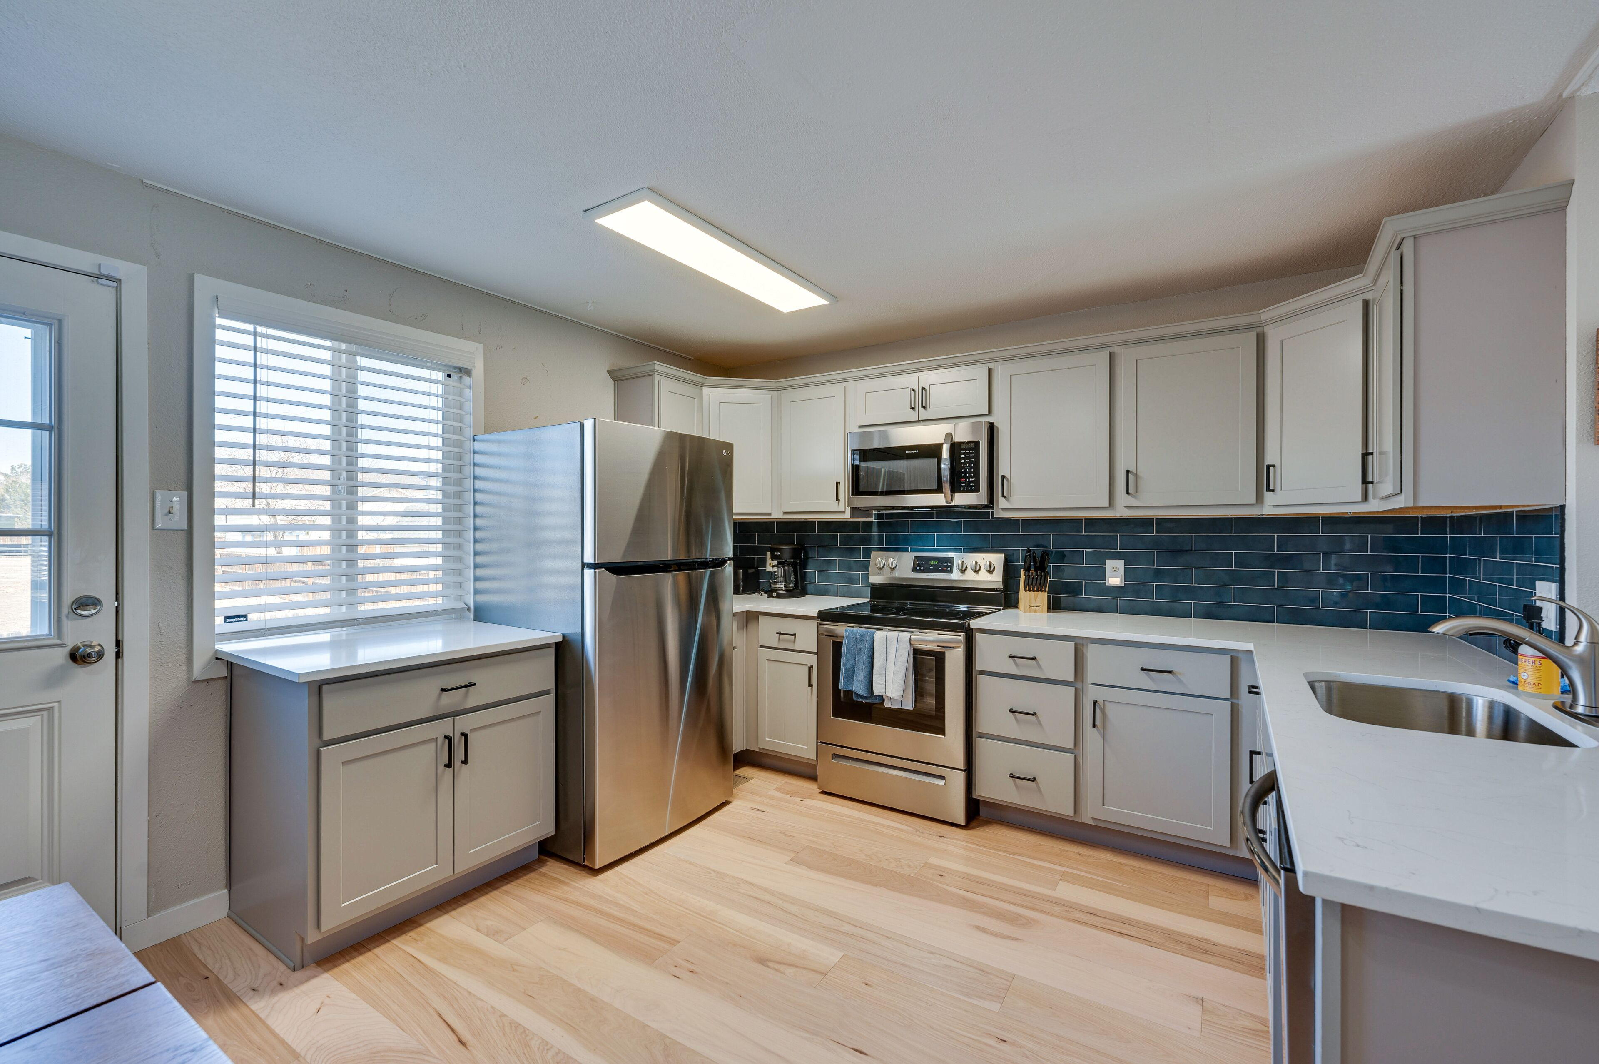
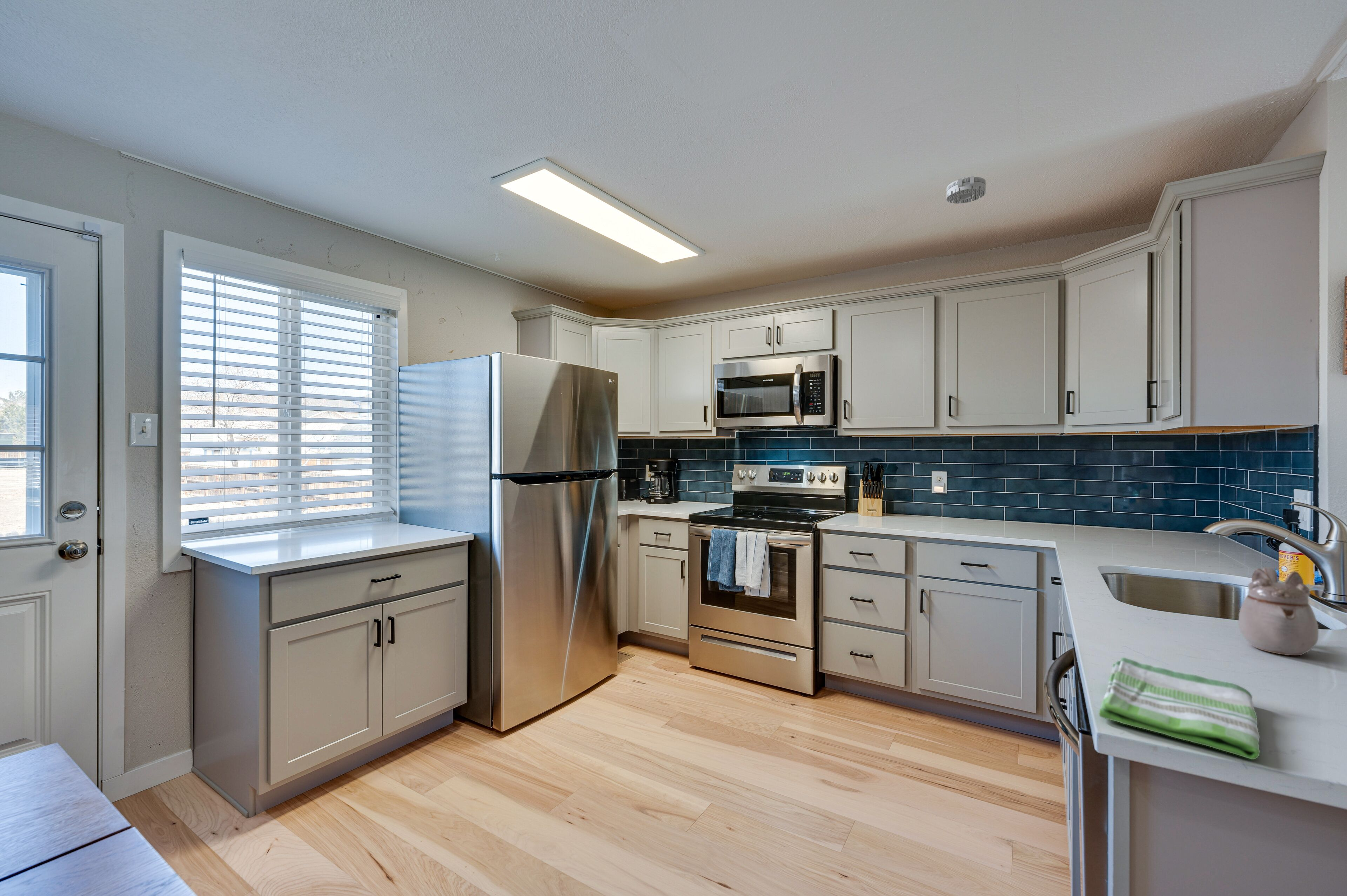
+ dish towel (1177, 700)
+ smoke detector (966, 189)
+ teapot (1276, 609)
